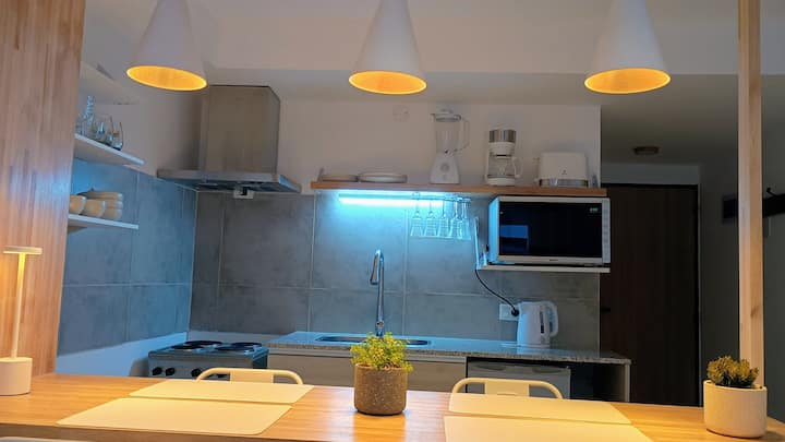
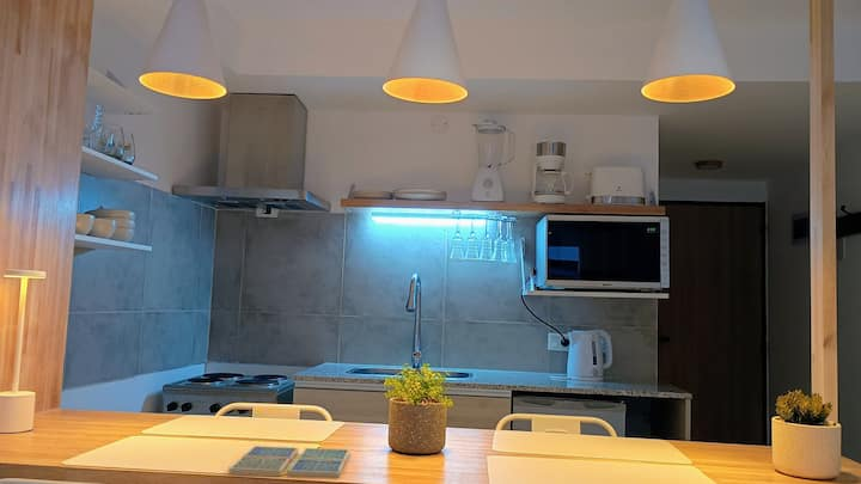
+ drink coaster (294, 461)
